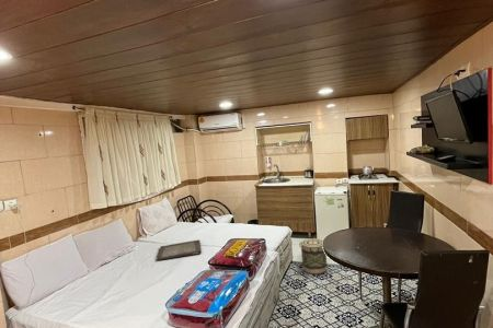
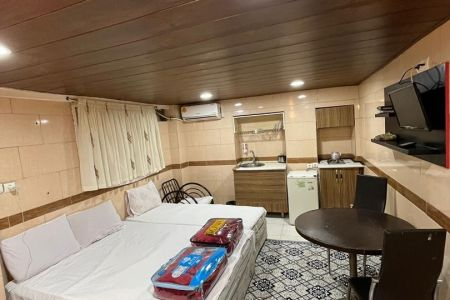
- serving tray (180, 248)
- basket (312, 255)
